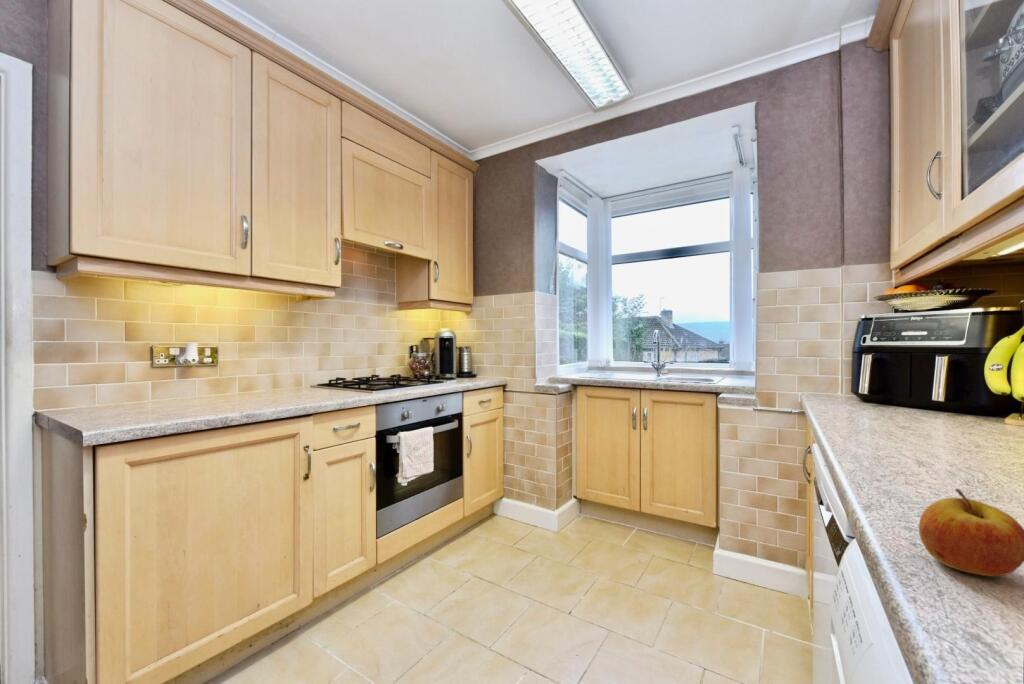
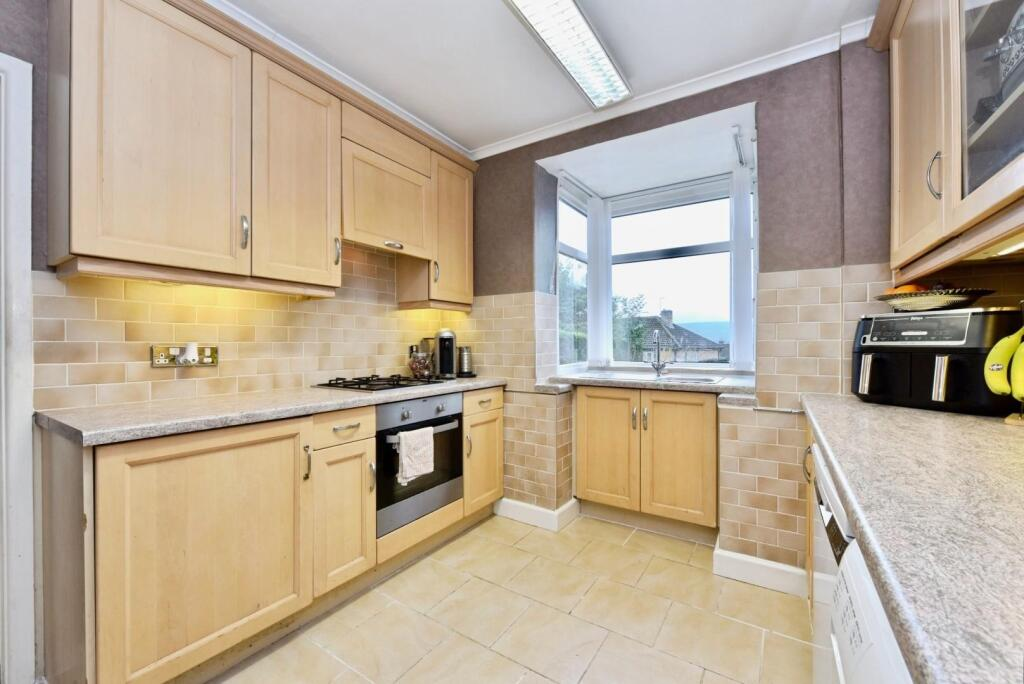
- apple (970, 529)
